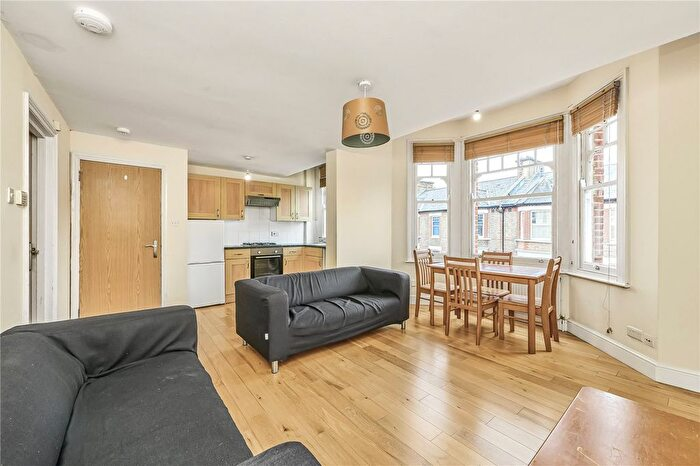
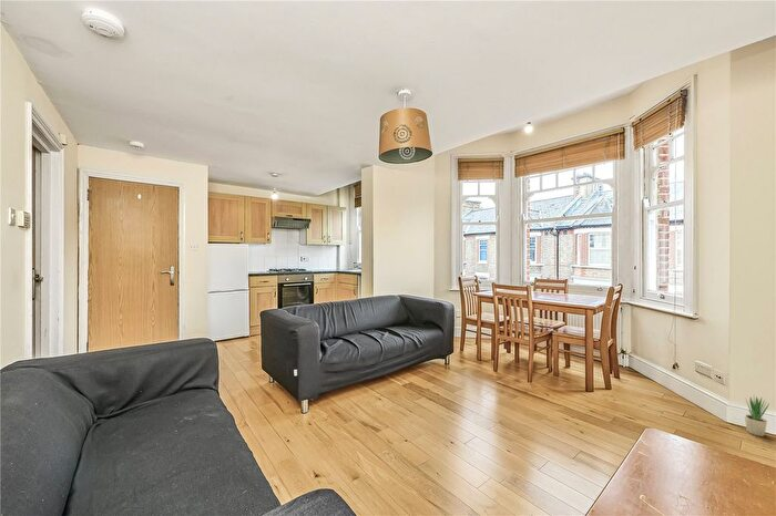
+ potted plant (757, 412)
